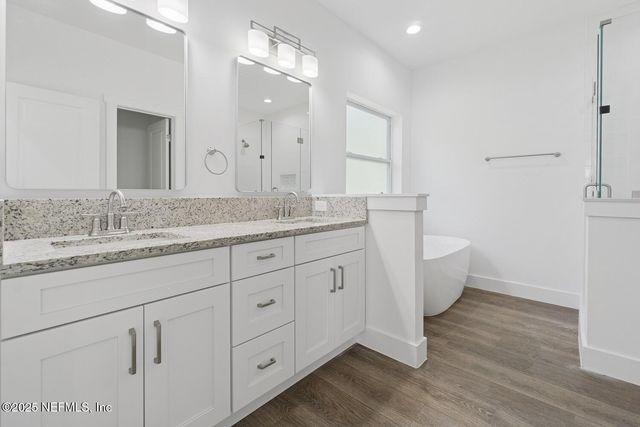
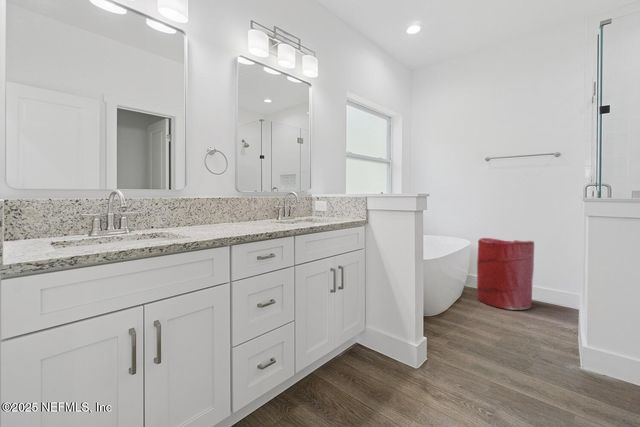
+ laundry hamper (504, 270)
